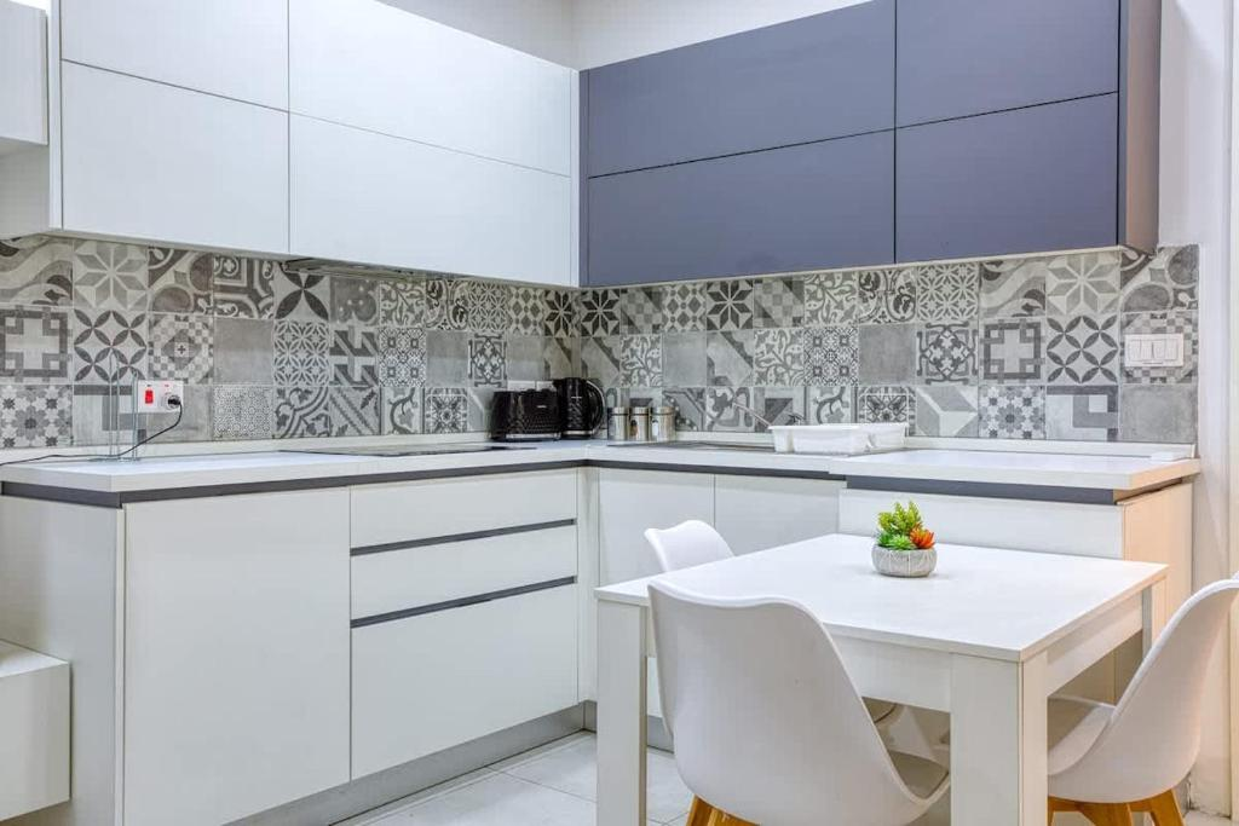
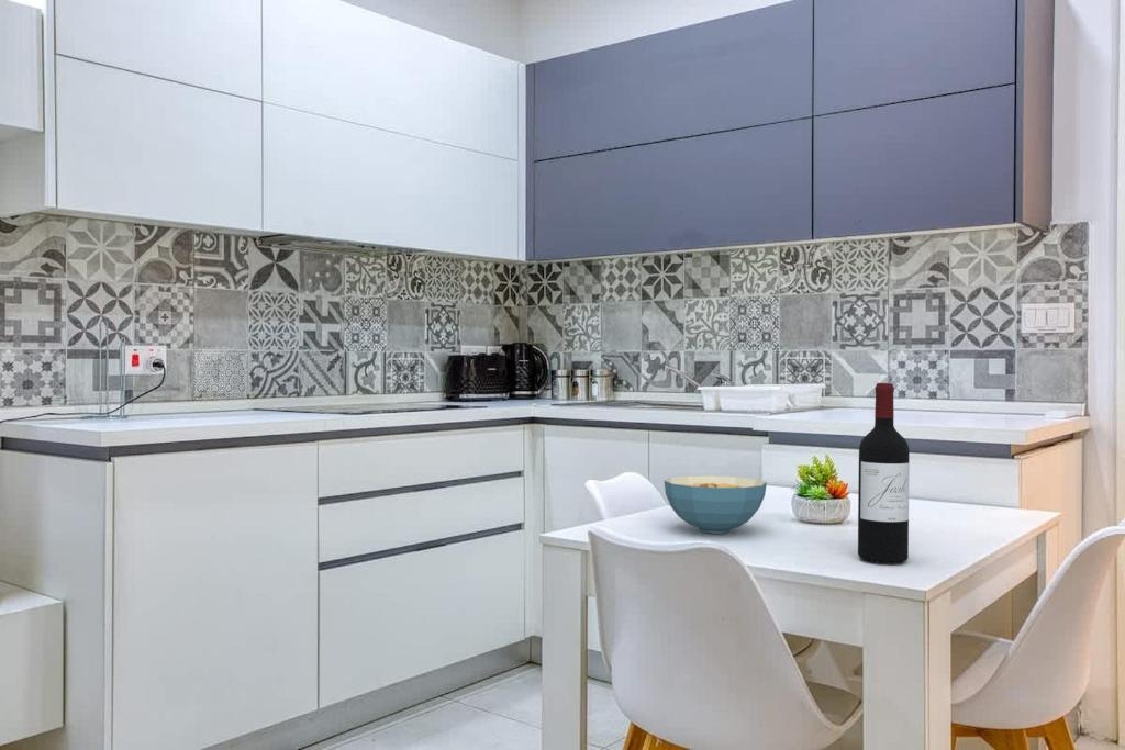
+ cereal bowl (714, 506)
+ wine bottle (883, 471)
